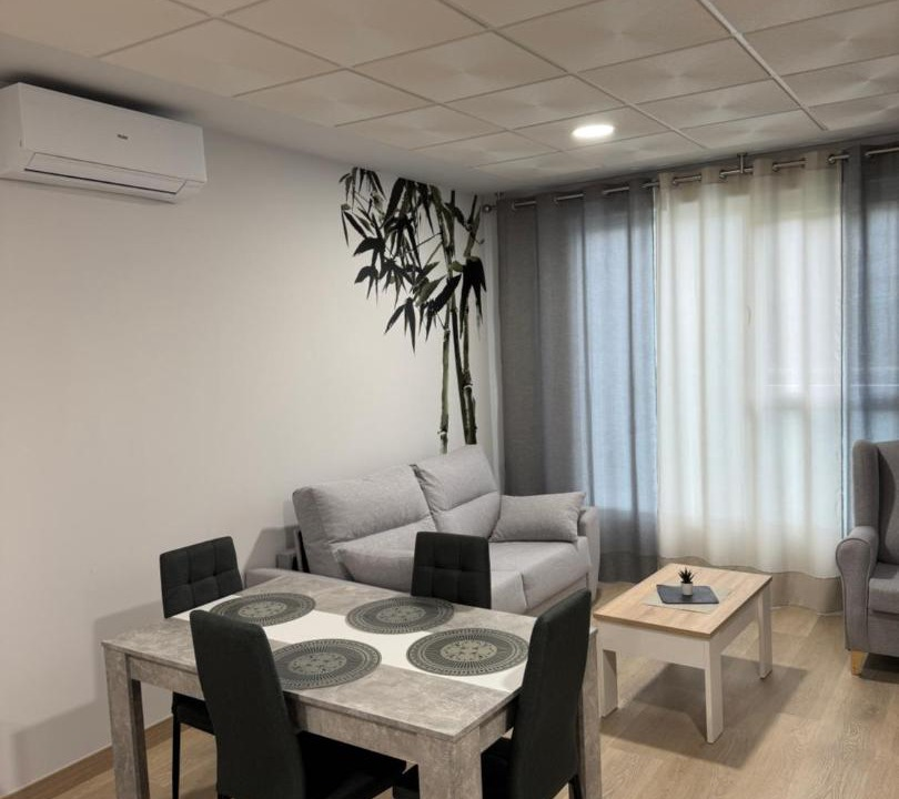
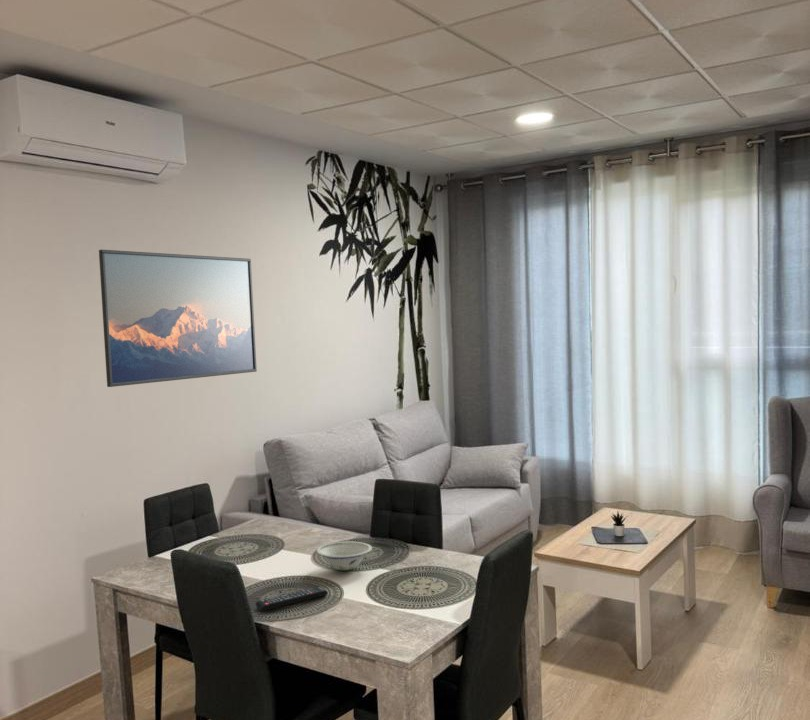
+ bowl (344, 559)
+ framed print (185, 316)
+ remote control (292, 598)
